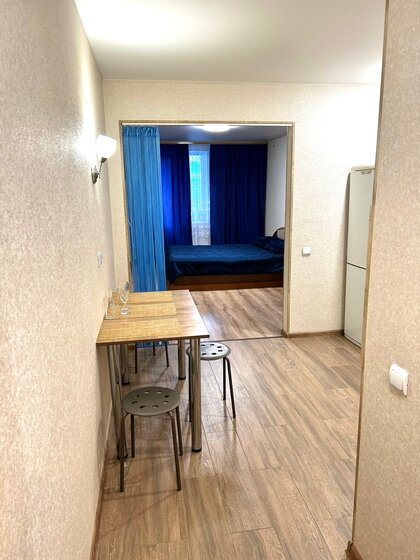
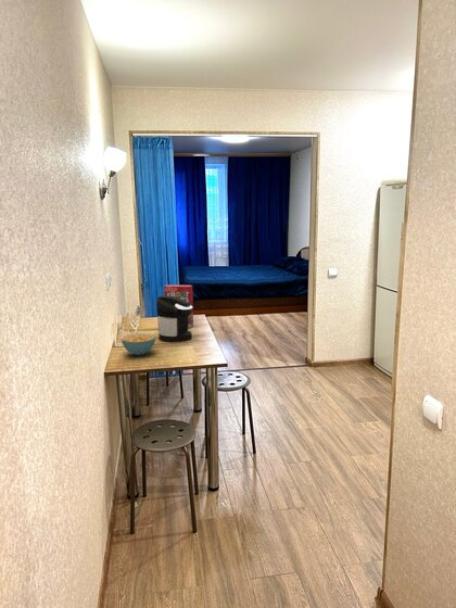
+ cereal box (181, 299)
+ cereal bowl (139, 345)
+ coffee maker (175, 317)
